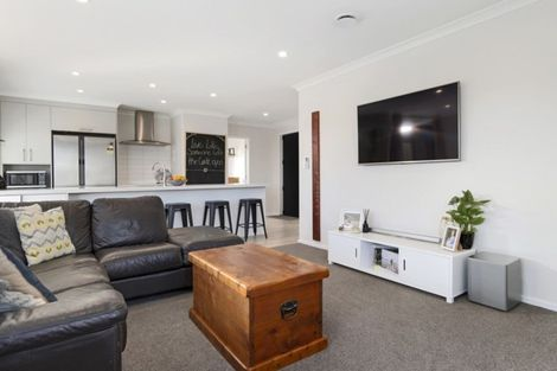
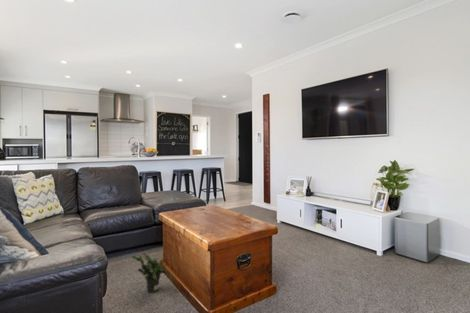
+ potted plant (150, 273)
